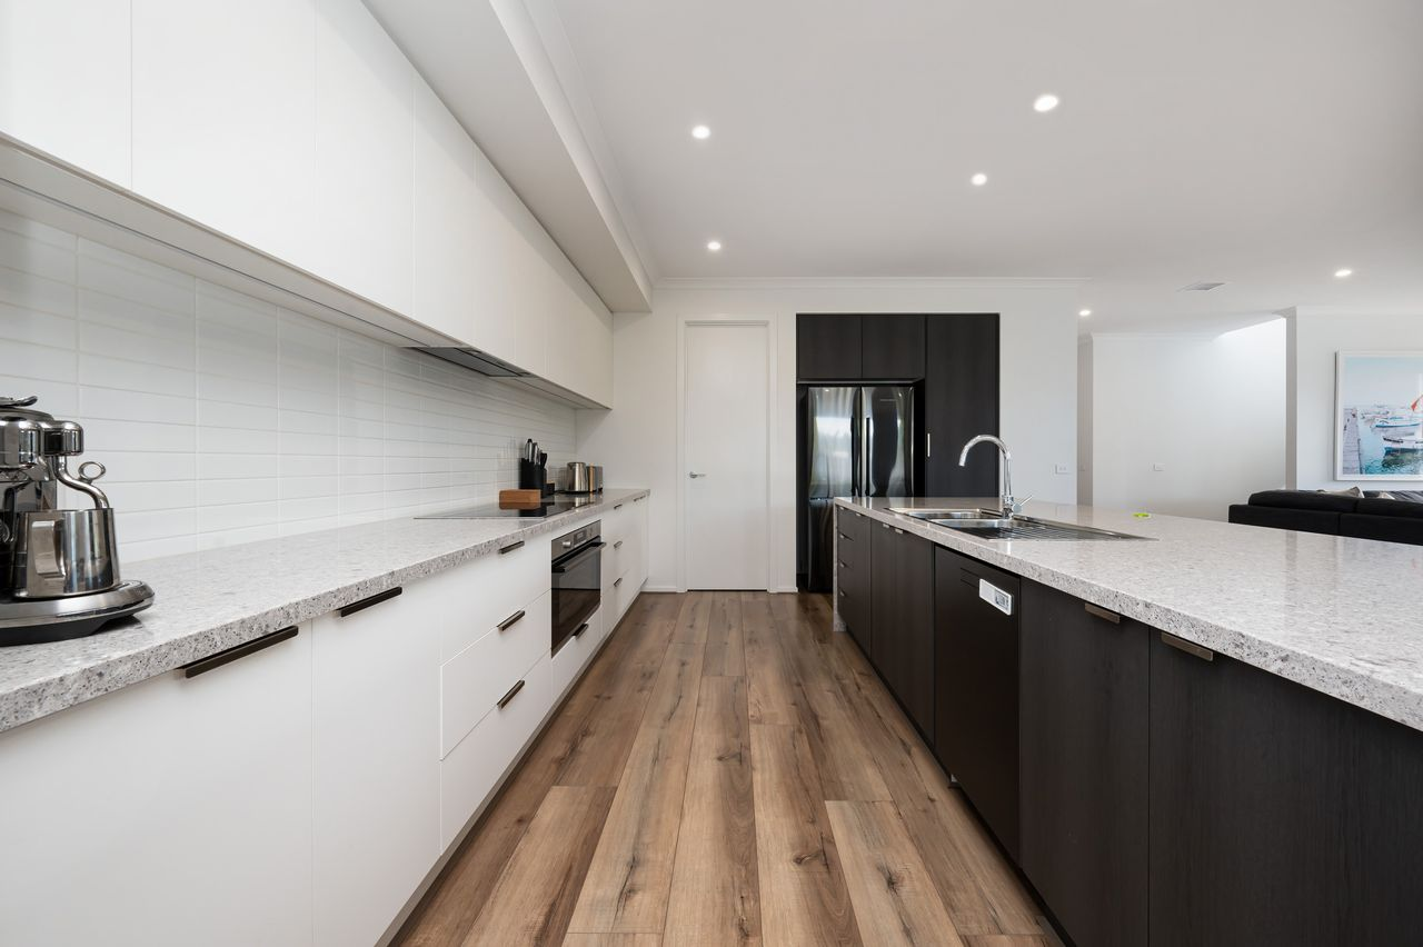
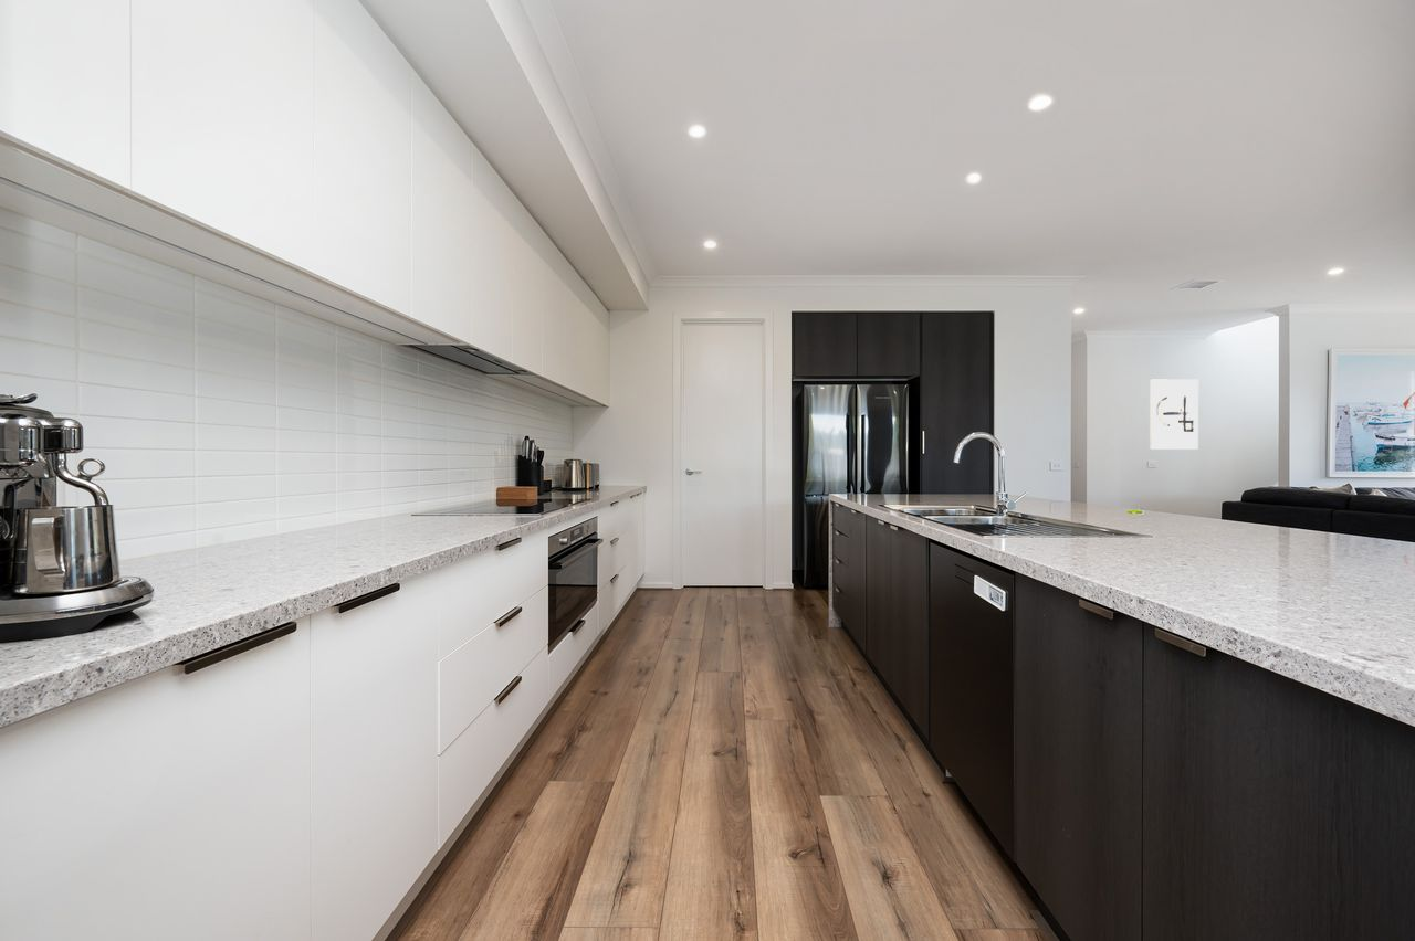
+ wall art (1173, 414)
